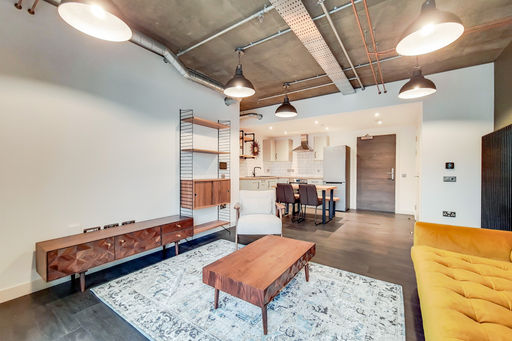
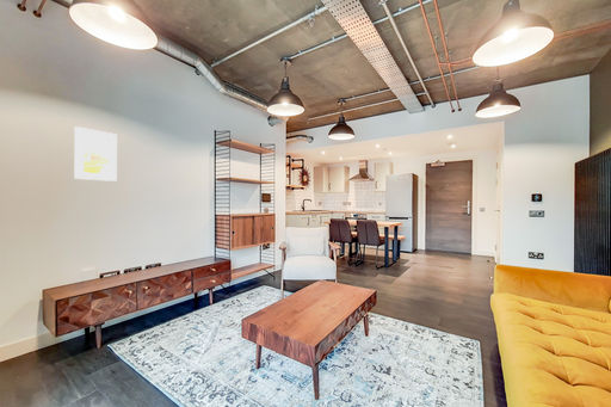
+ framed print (97, 155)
